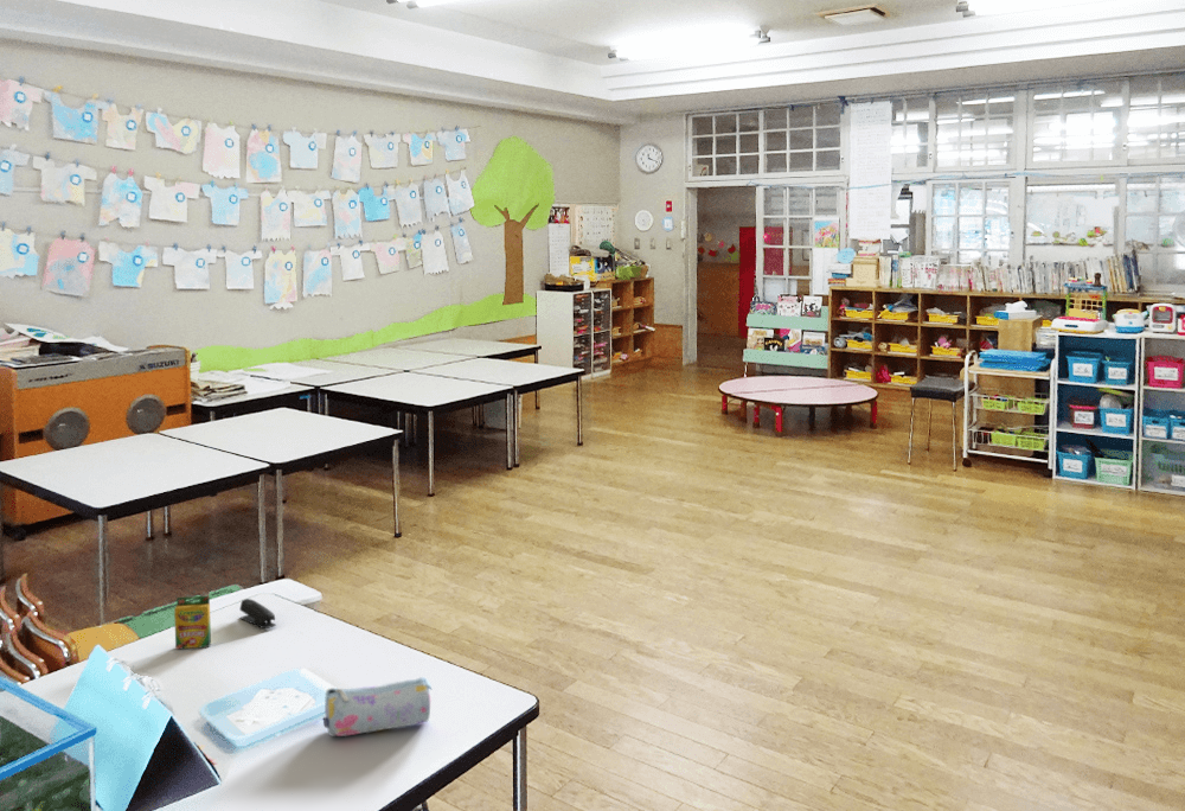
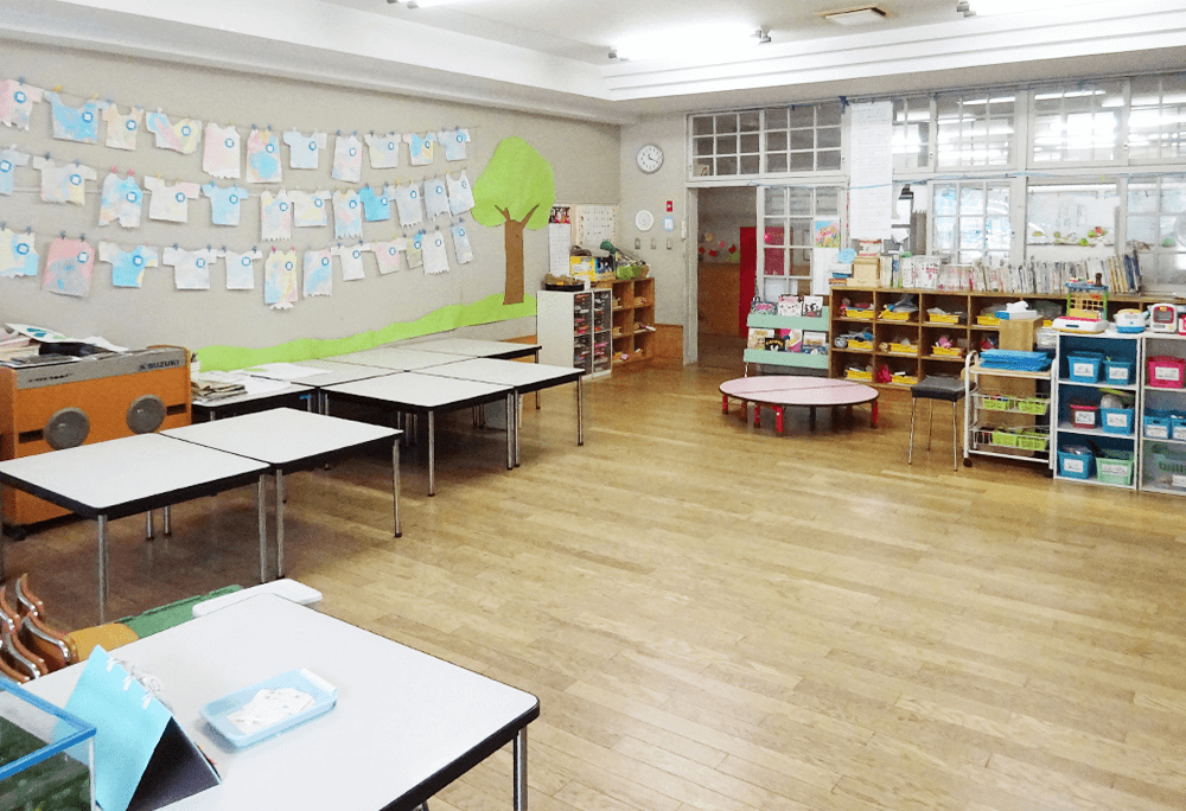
- pencil case (377, 704)
- crayon box (192, 621)
- stapler (257, 613)
